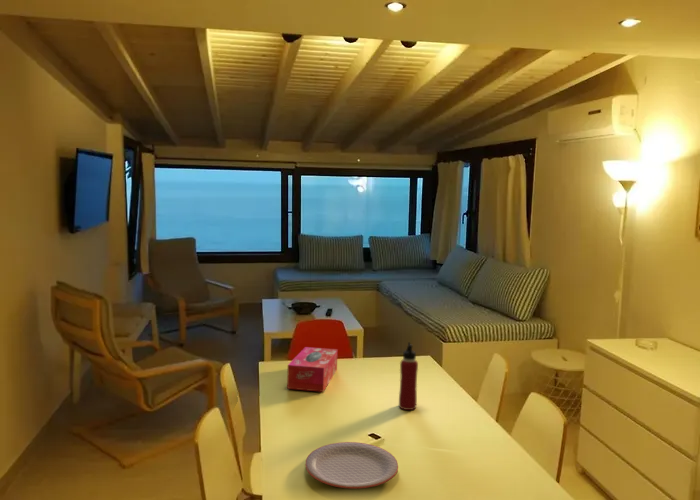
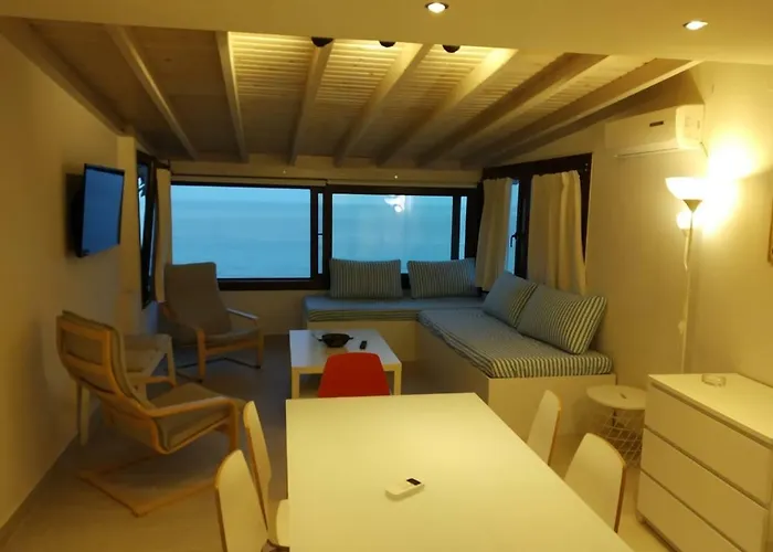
- plate (351, 466)
- water bottle (408, 375)
- tissue box (313, 367)
